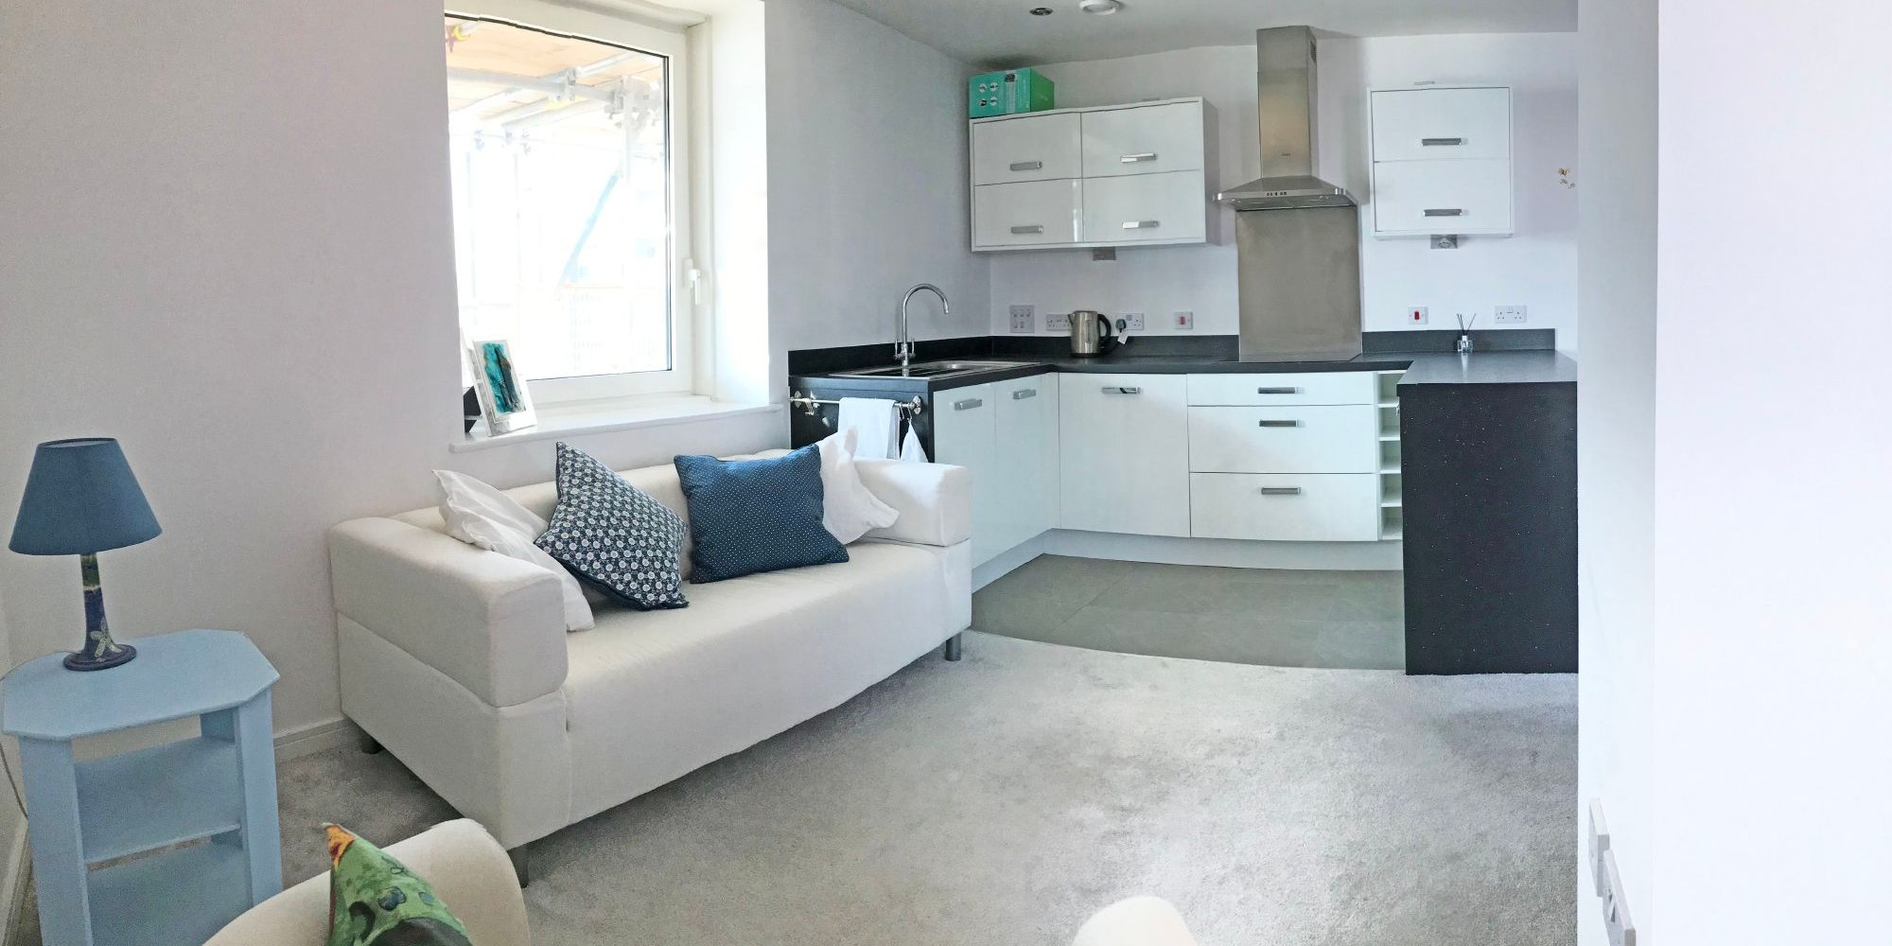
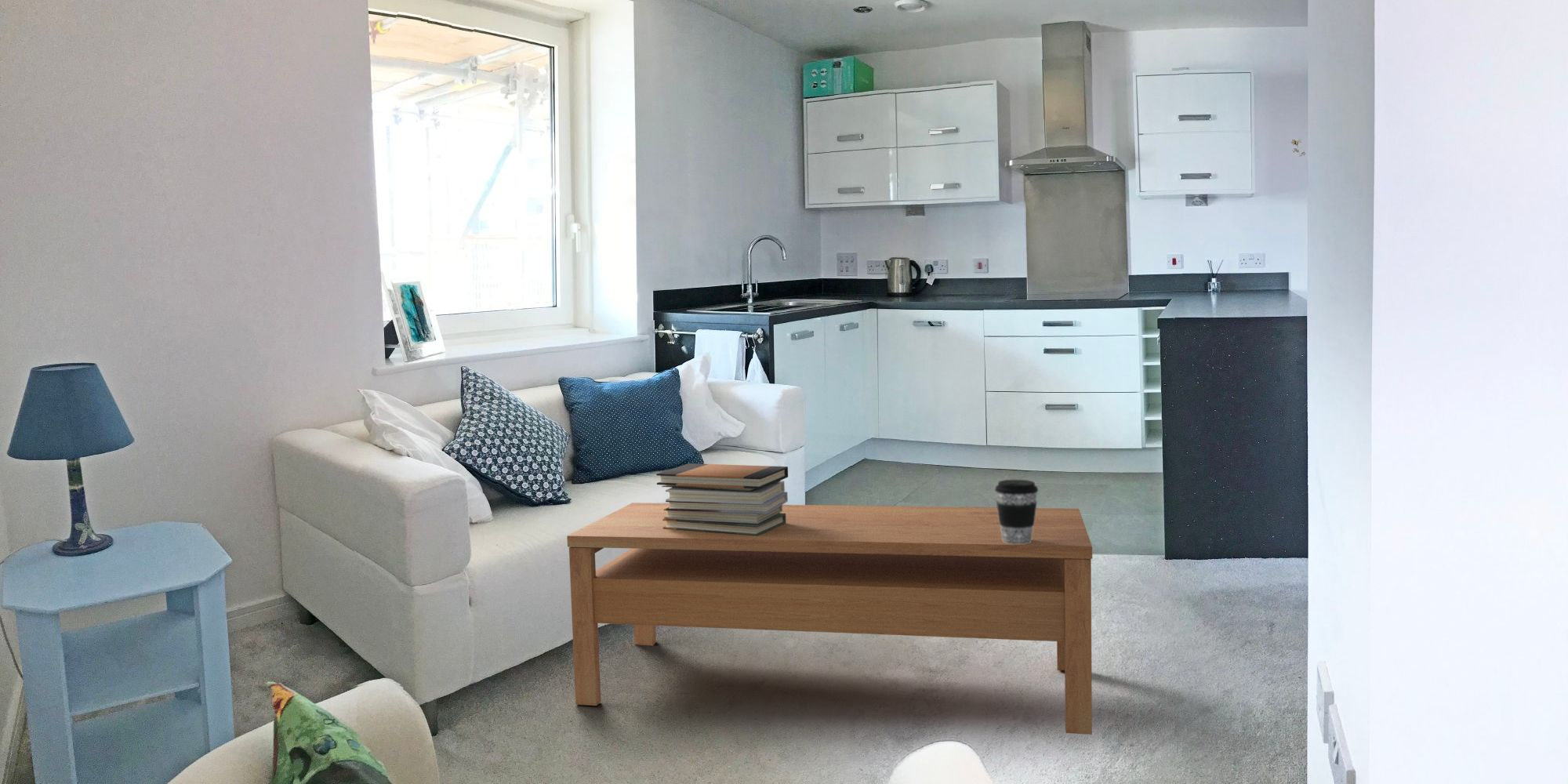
+ coffee table (833, 604)
+ book stack (724, 497)
+ coffee cup (1016, 511)
